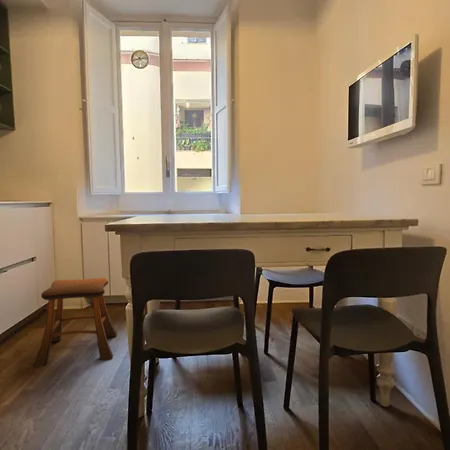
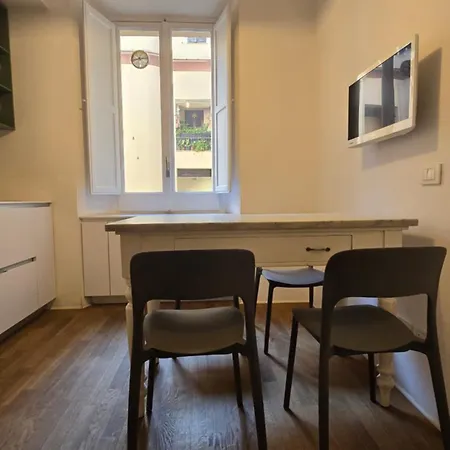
- stool (78, 316)
